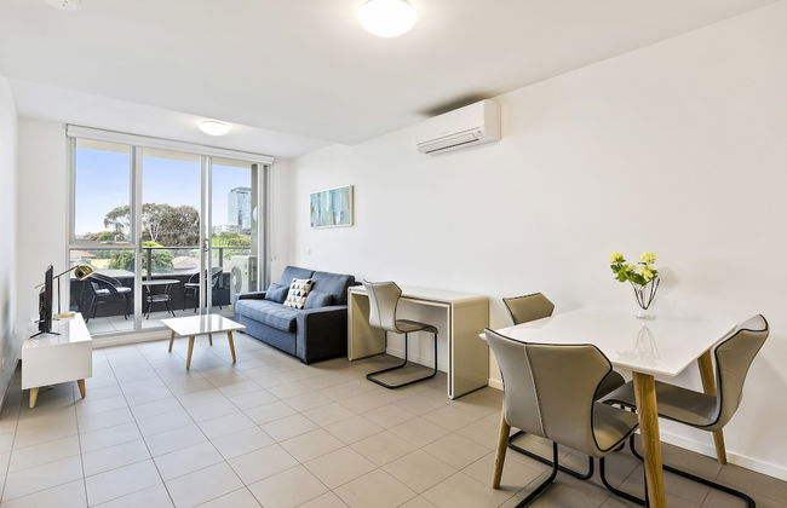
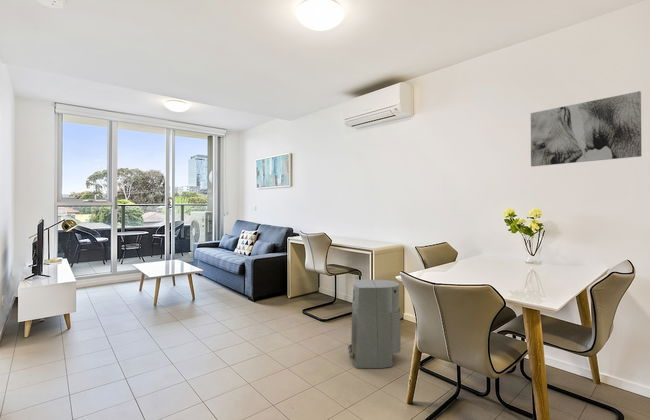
+ wall art (580, 132)
+ air purifier (374, 321)
